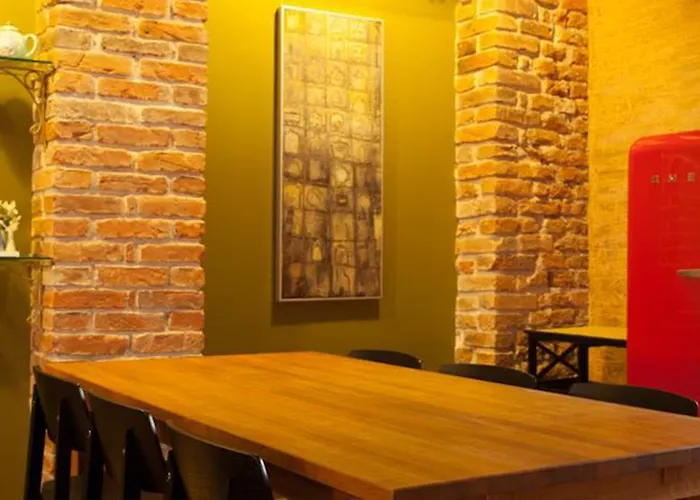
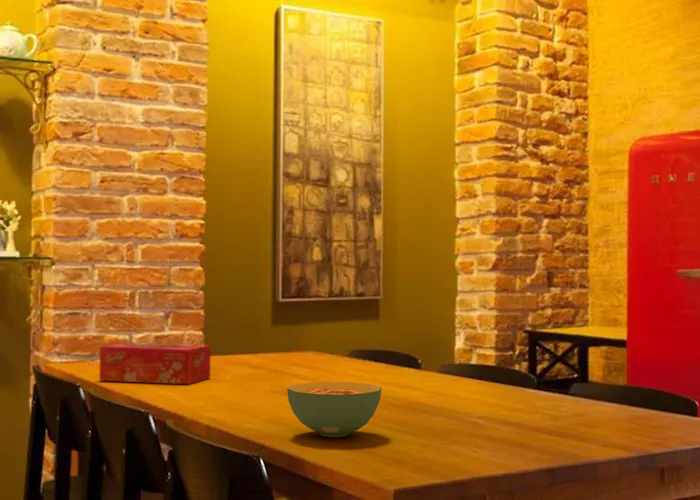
+ tissue box (155, 362)
+ cereal bowl (334, 411)
